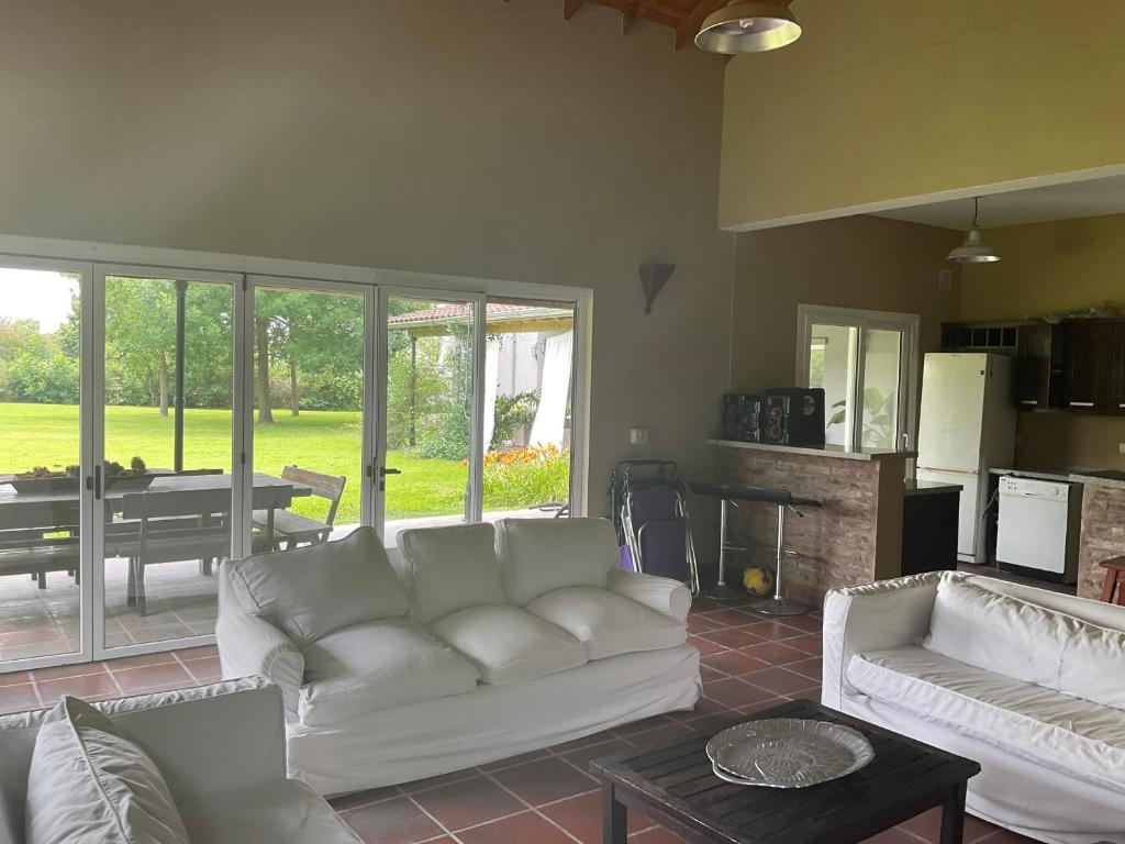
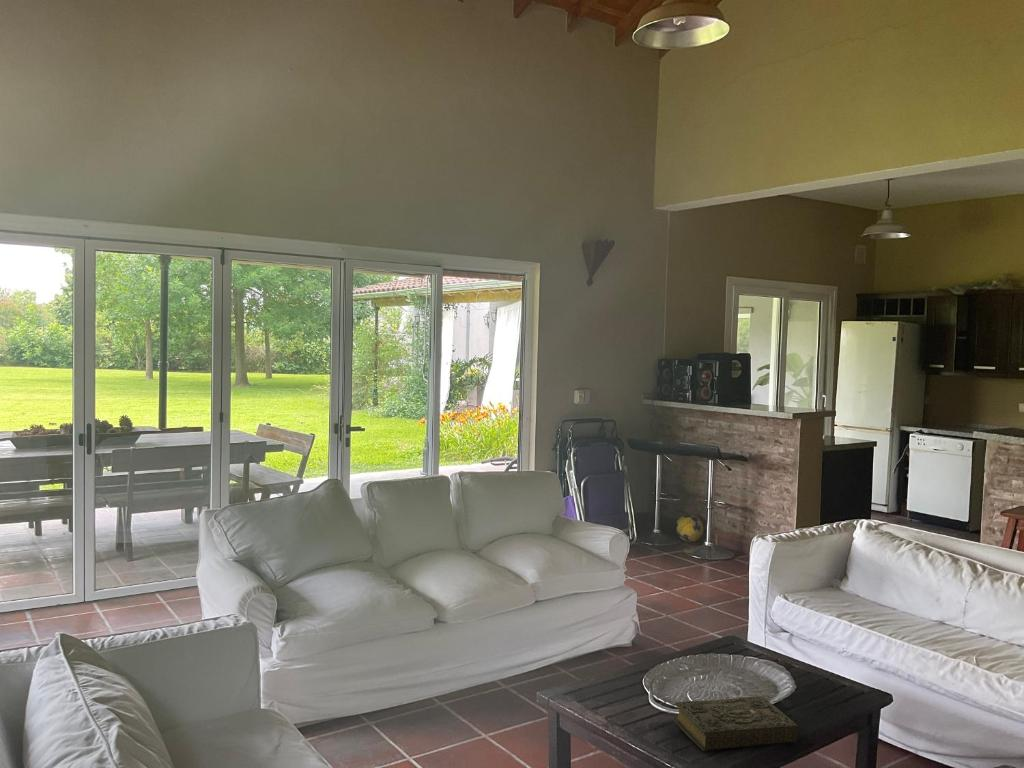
+ book (733, 722)
